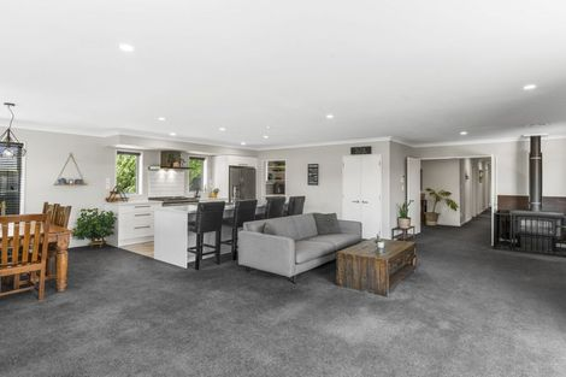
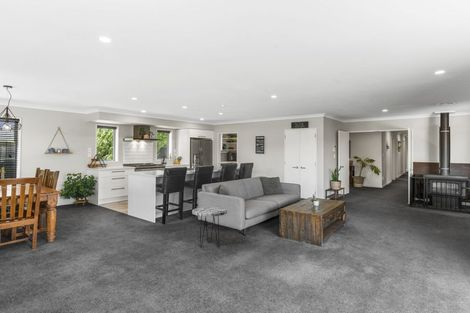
+ side table (212, 227)
